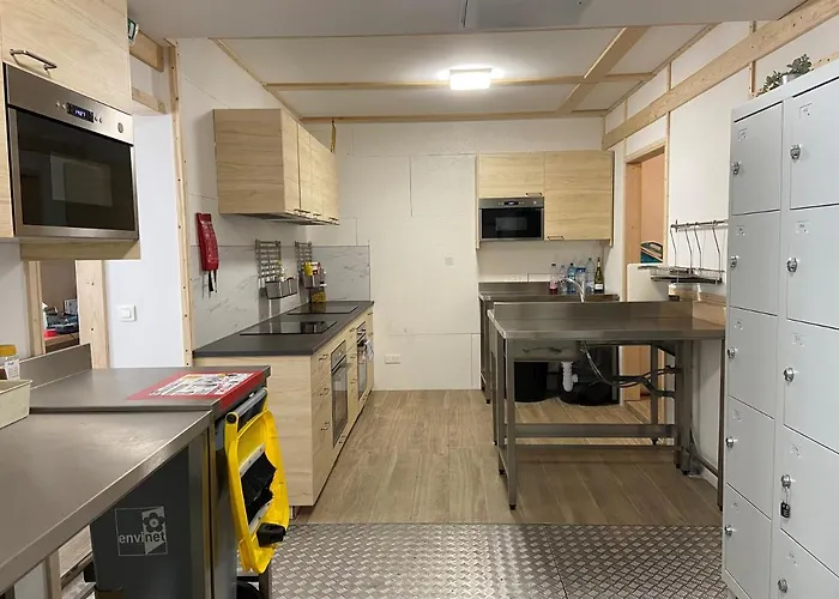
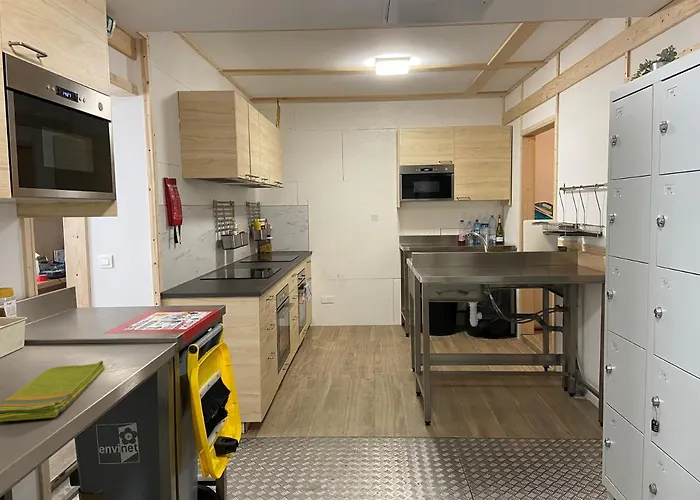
+ dish towel (51, 386)
